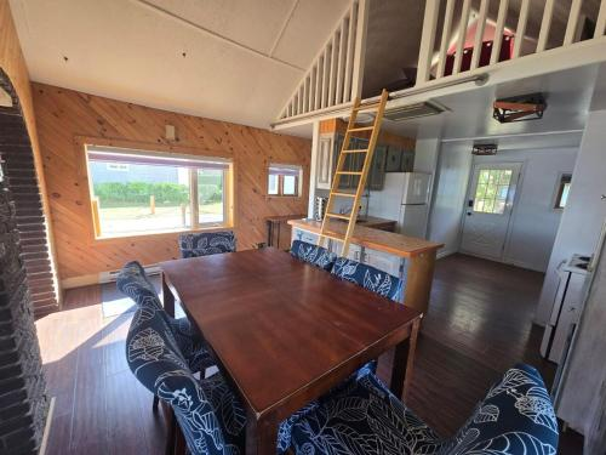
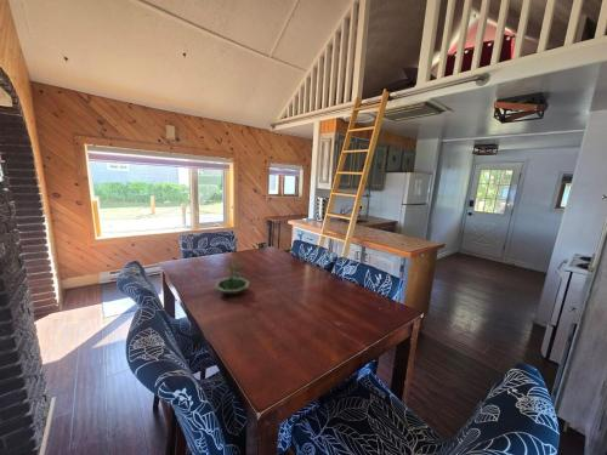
+ terrarium (231, 267)
